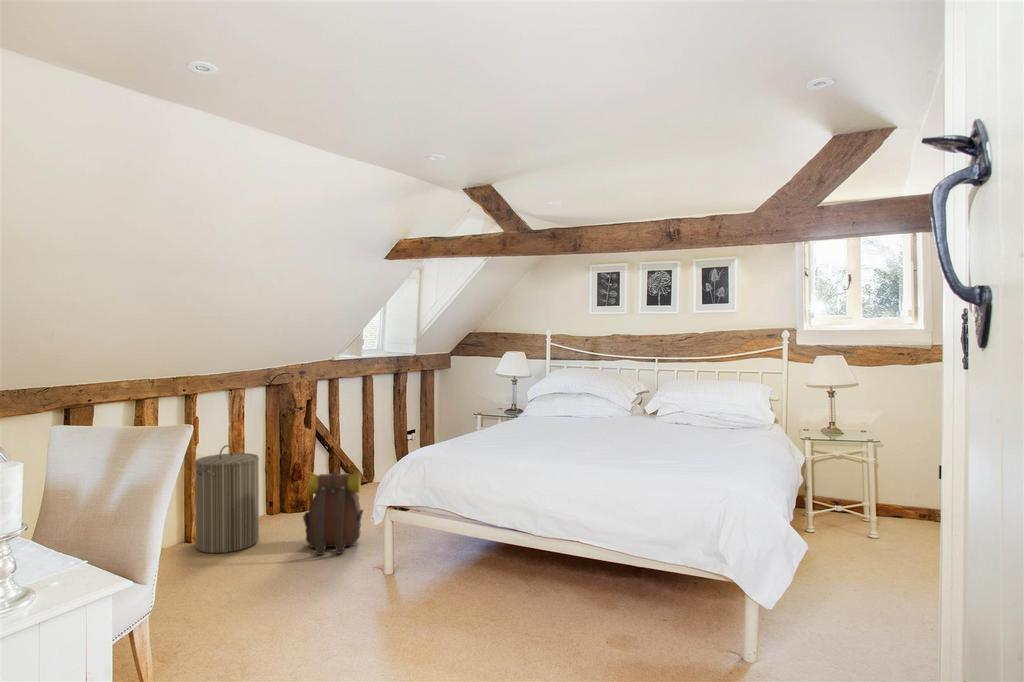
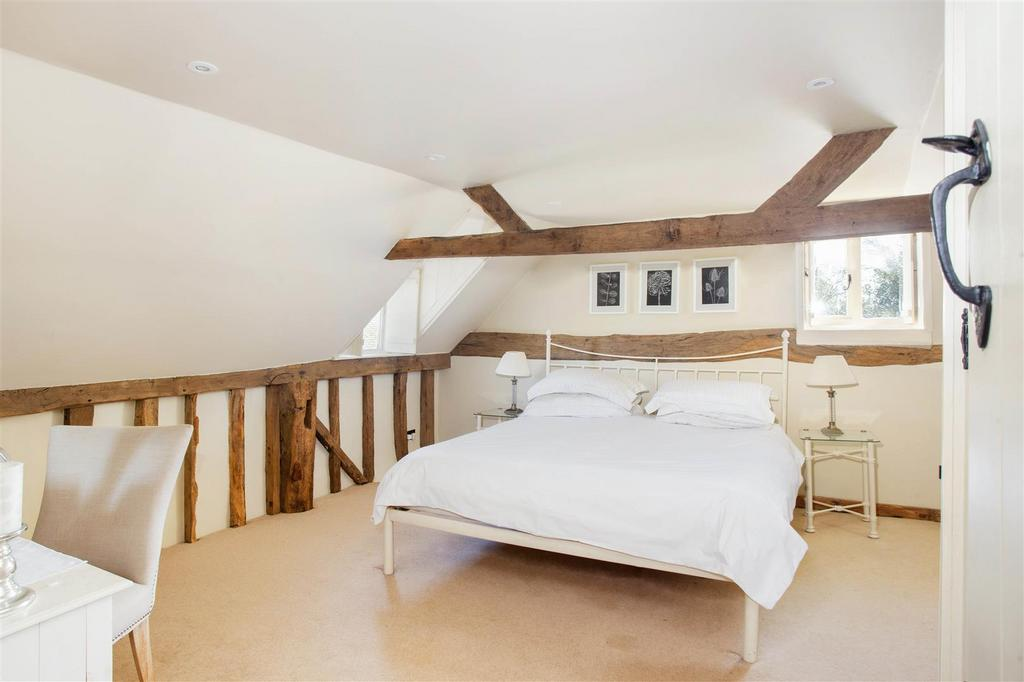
- laundry hamper (227, 494)
- backpack (332, 510)
